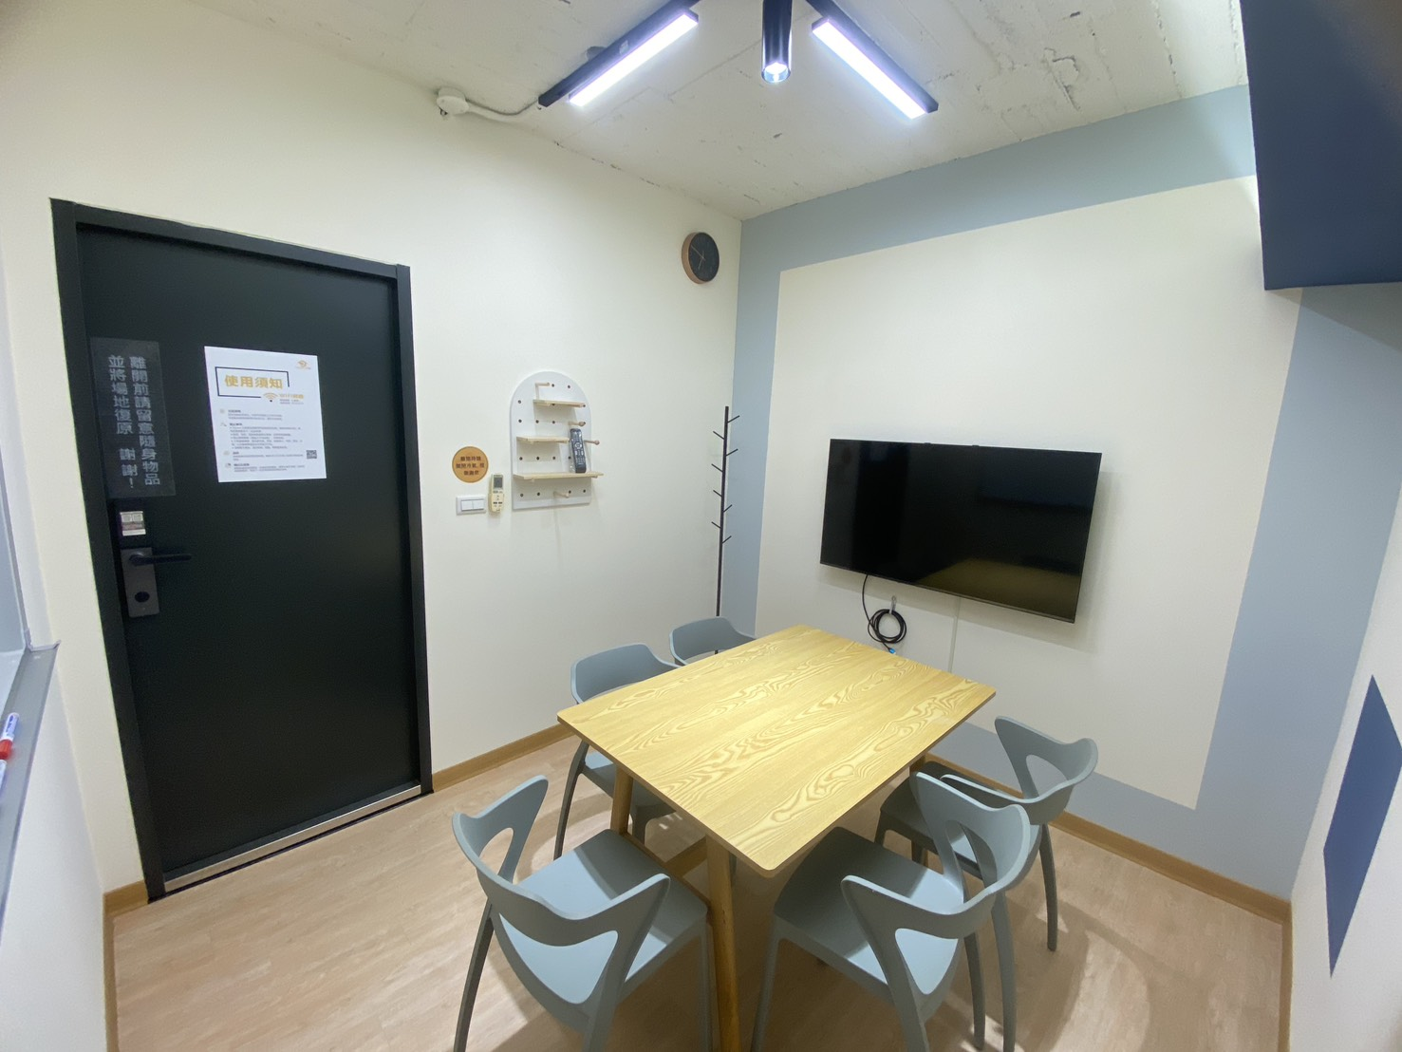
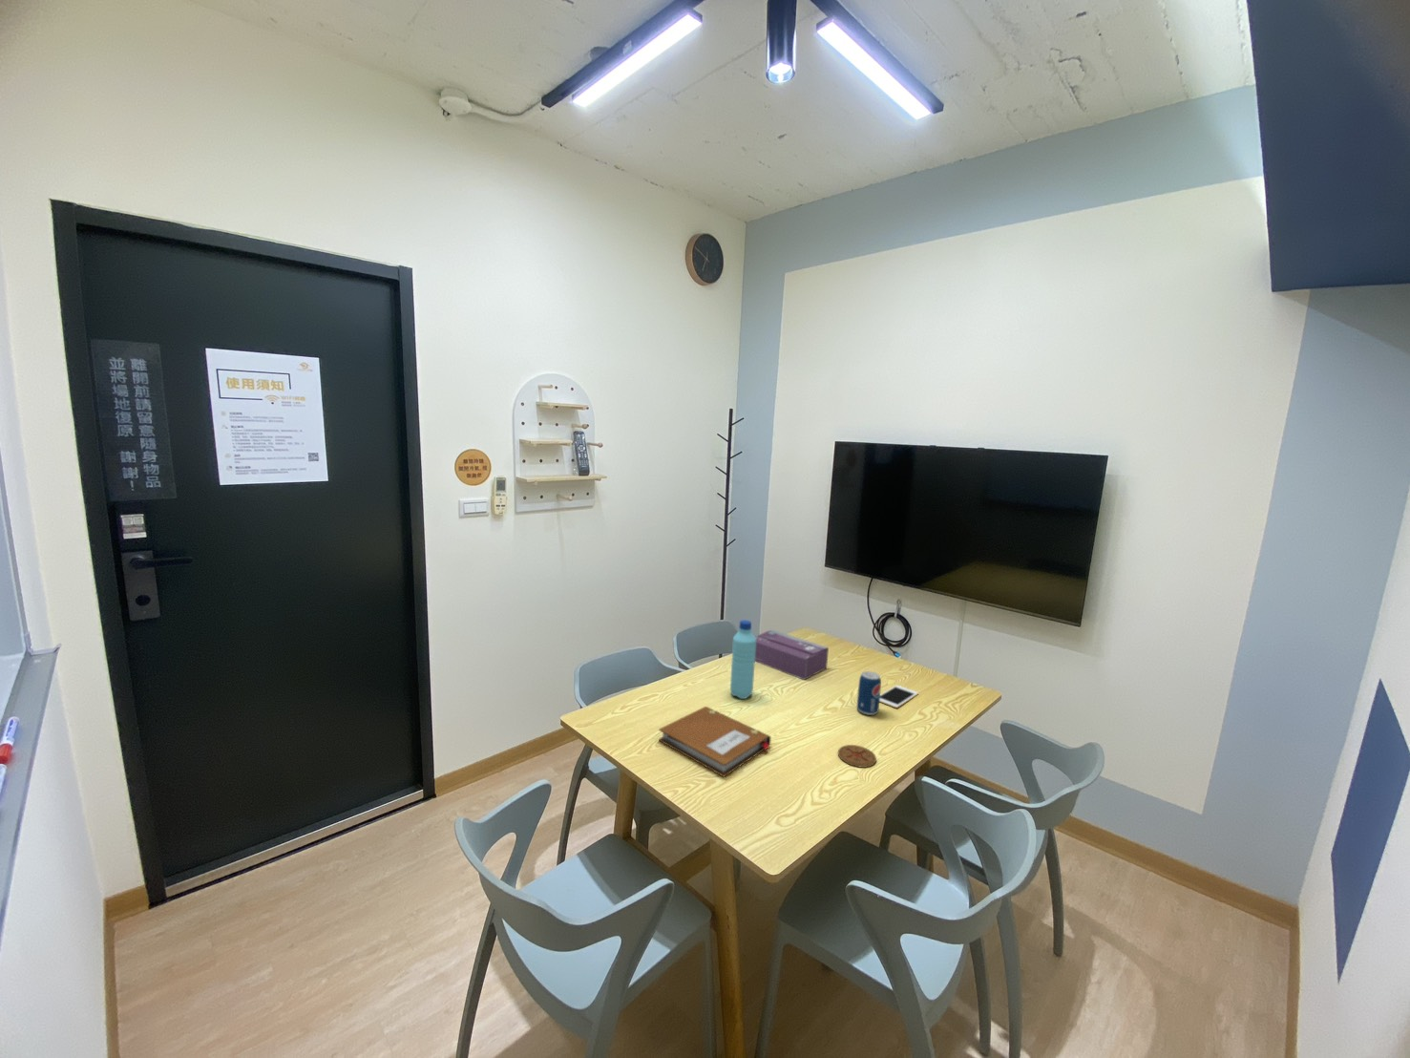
+ notebook (716, 738)
+ cell phone (897, 696)
+ coaster (857, 756)
+ tissue box (787, 652)
+ beverage can (869, 692)
+ water bottle (742, 658)
